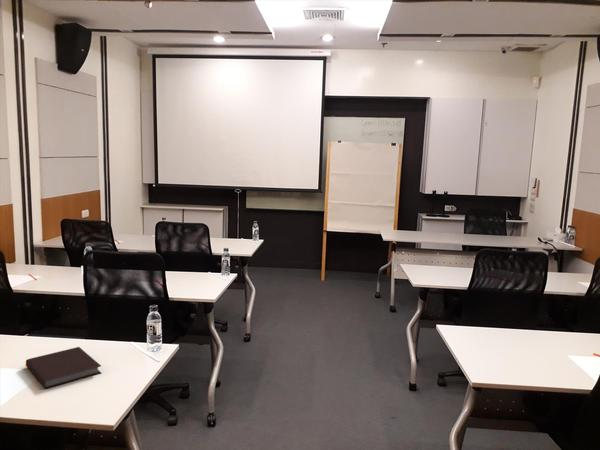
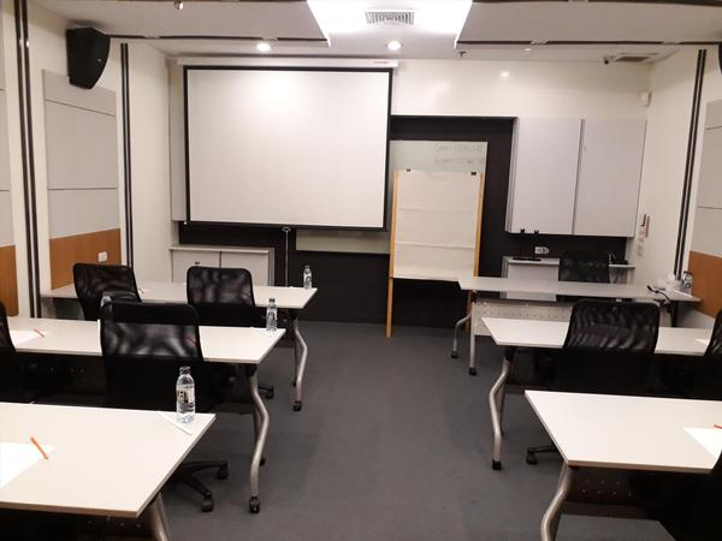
- notebook (63, 366)
